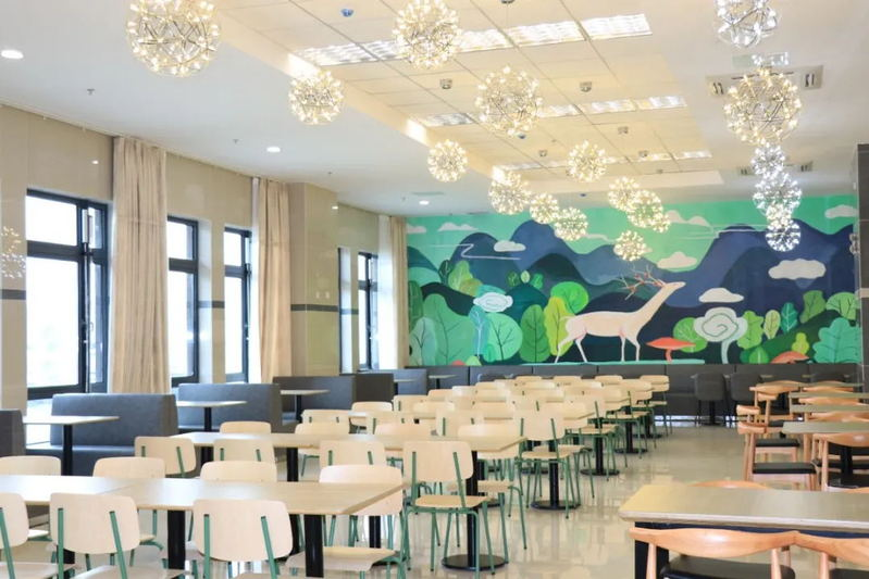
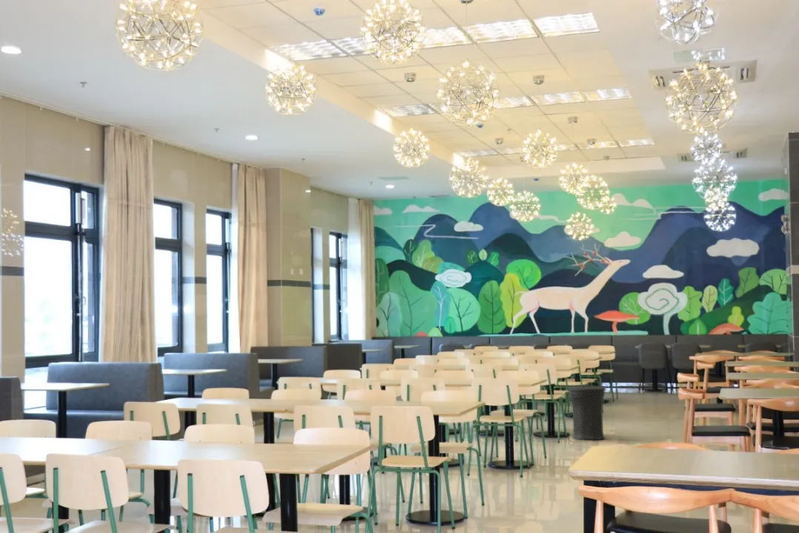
+ trash can (587, 410)
